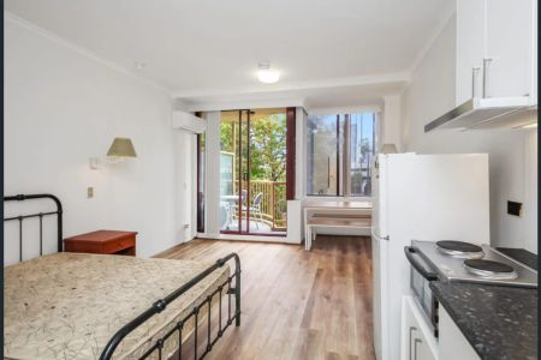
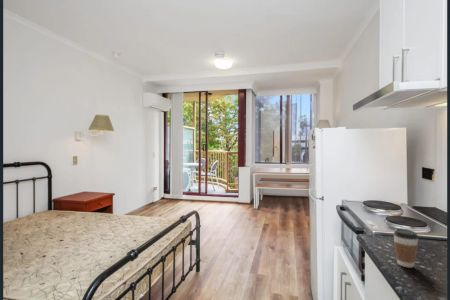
+ coffee cup (405, 247)
